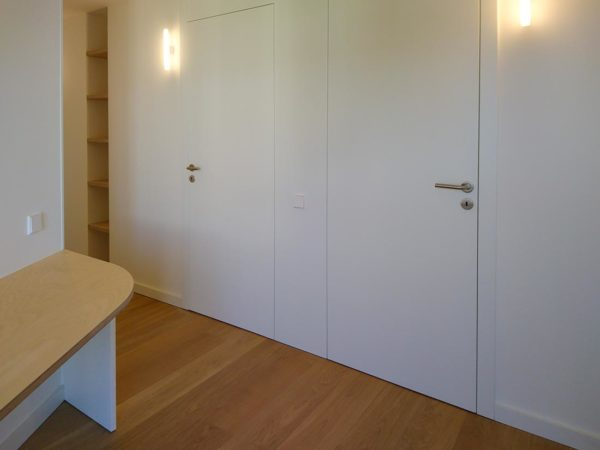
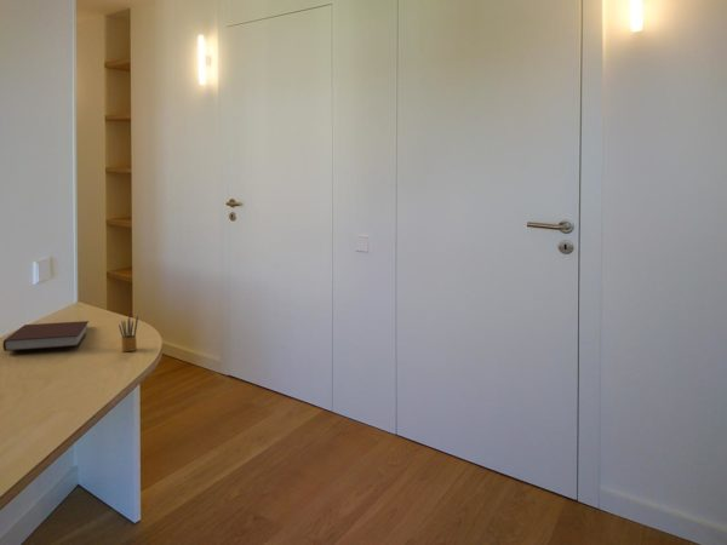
+ notebook (50, 334)
+ pencil box (128, 333)
